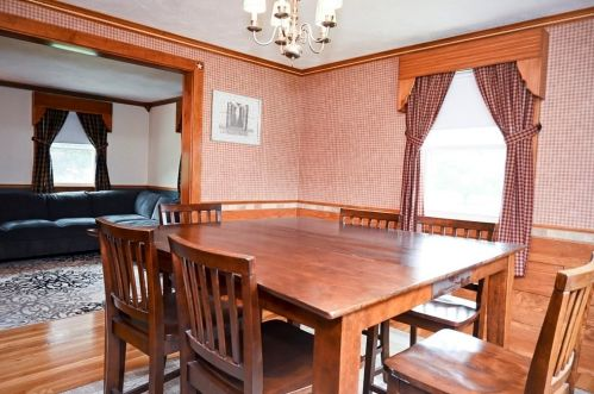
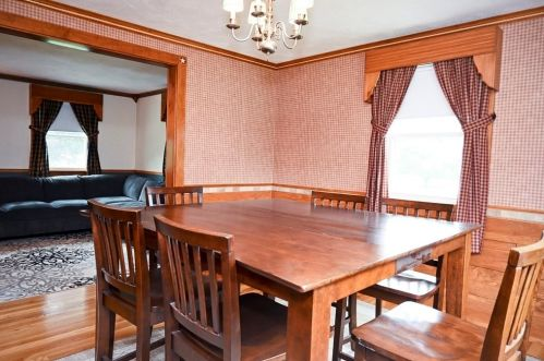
- wall art (237, 119)
